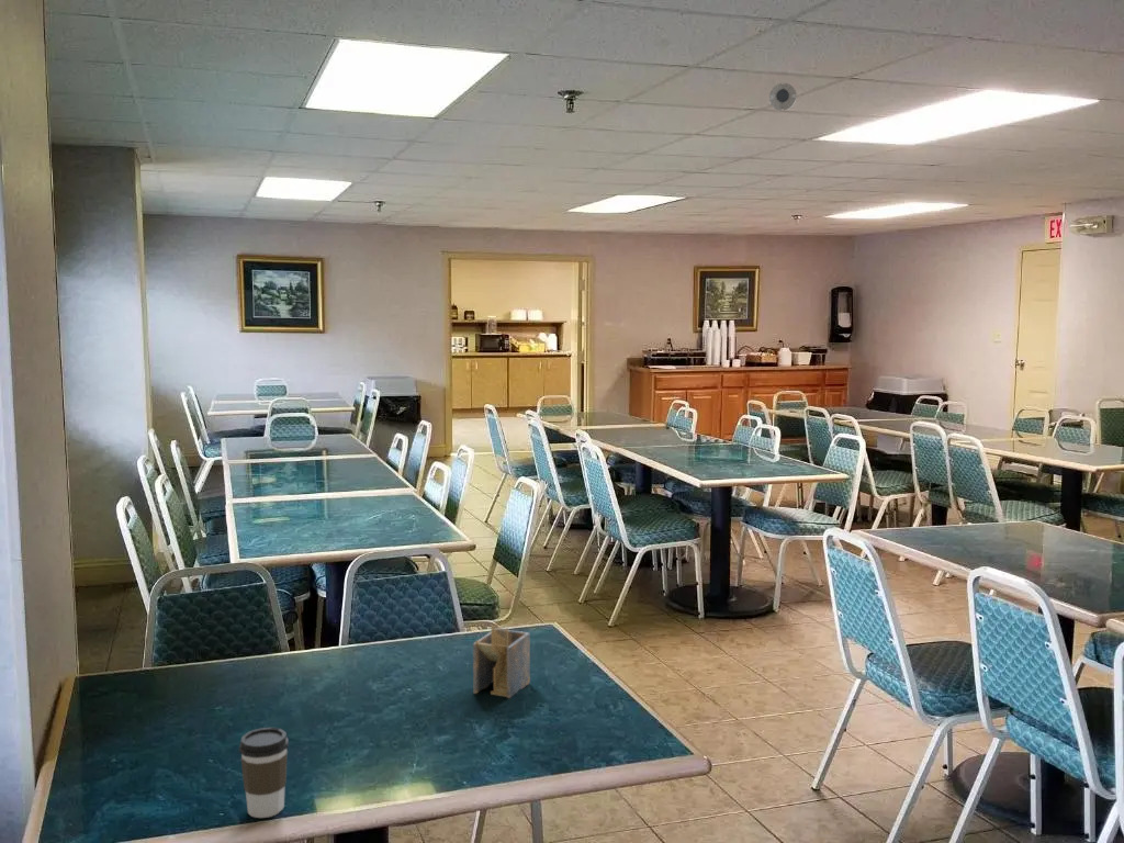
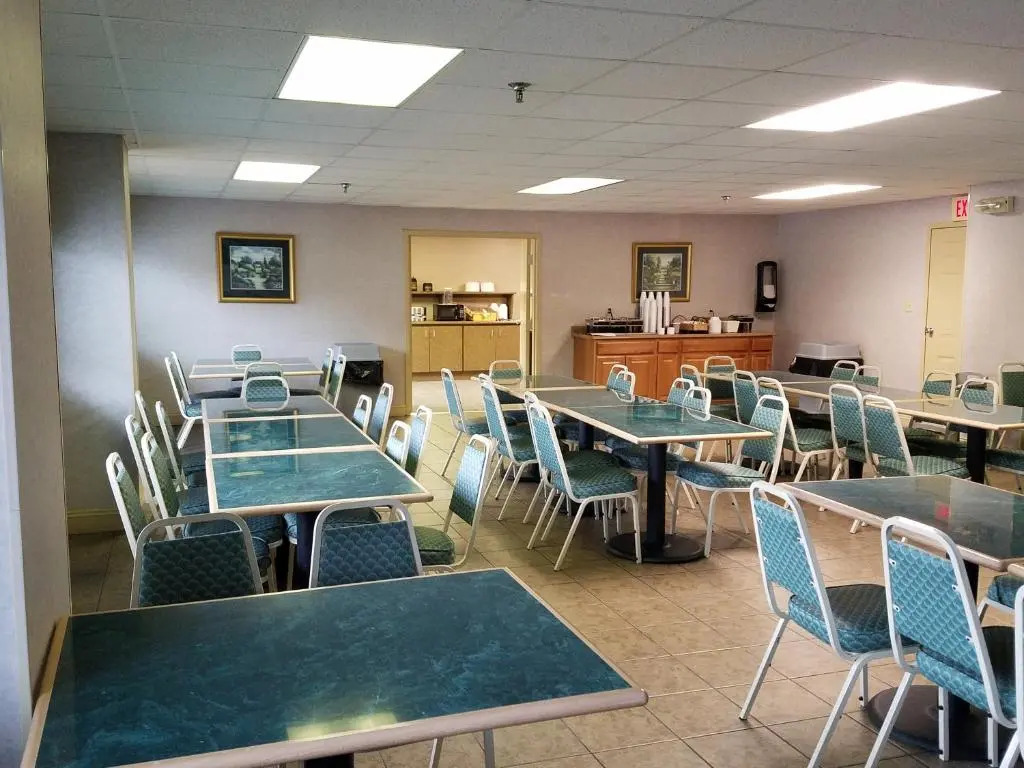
- coffee cup (265, 773)
- smoke detector (783, 95)
- napkin holder (502, 654)
